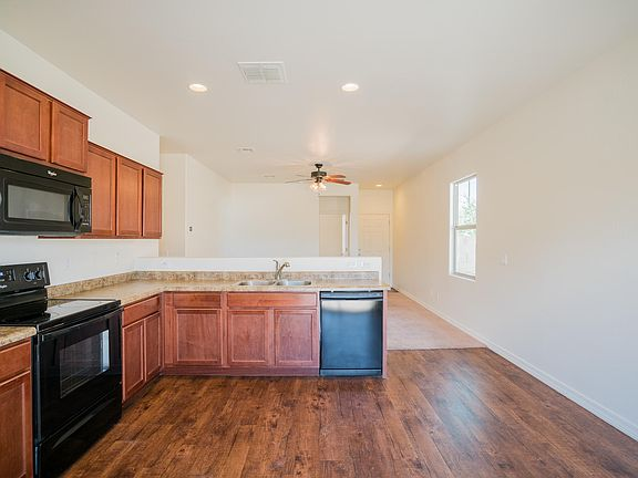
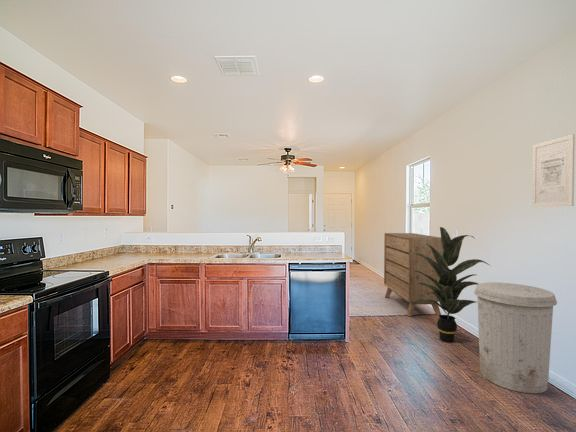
+ indoor plant (448, 283)
+ wall art (551, 173)
+ trash can (512, 332)
+ dresser (410, 270)
